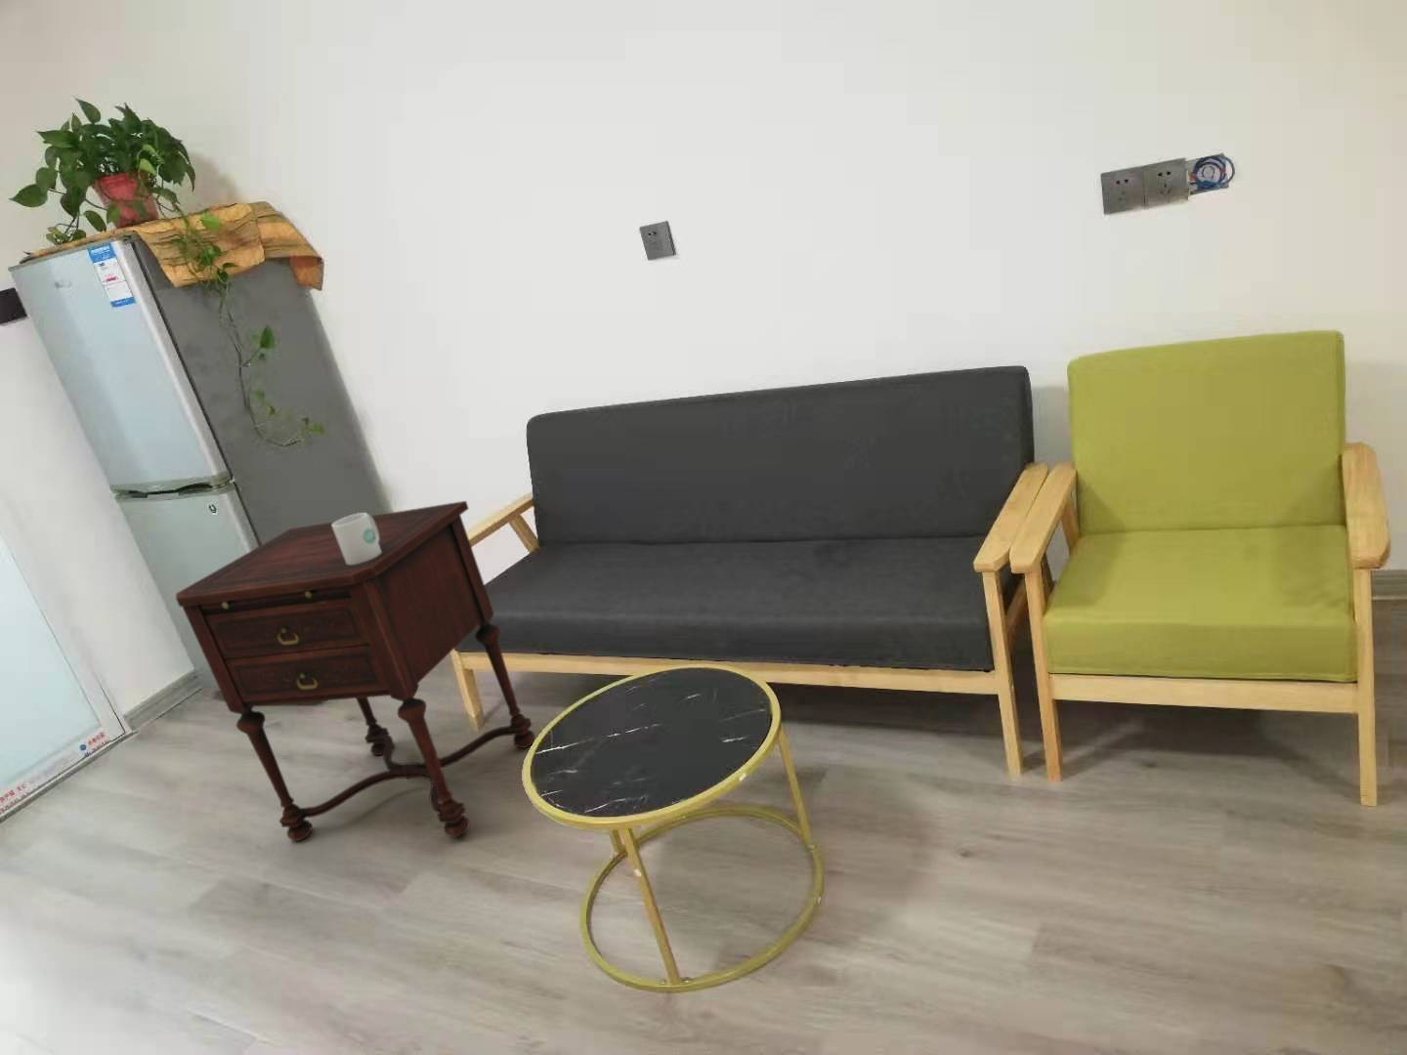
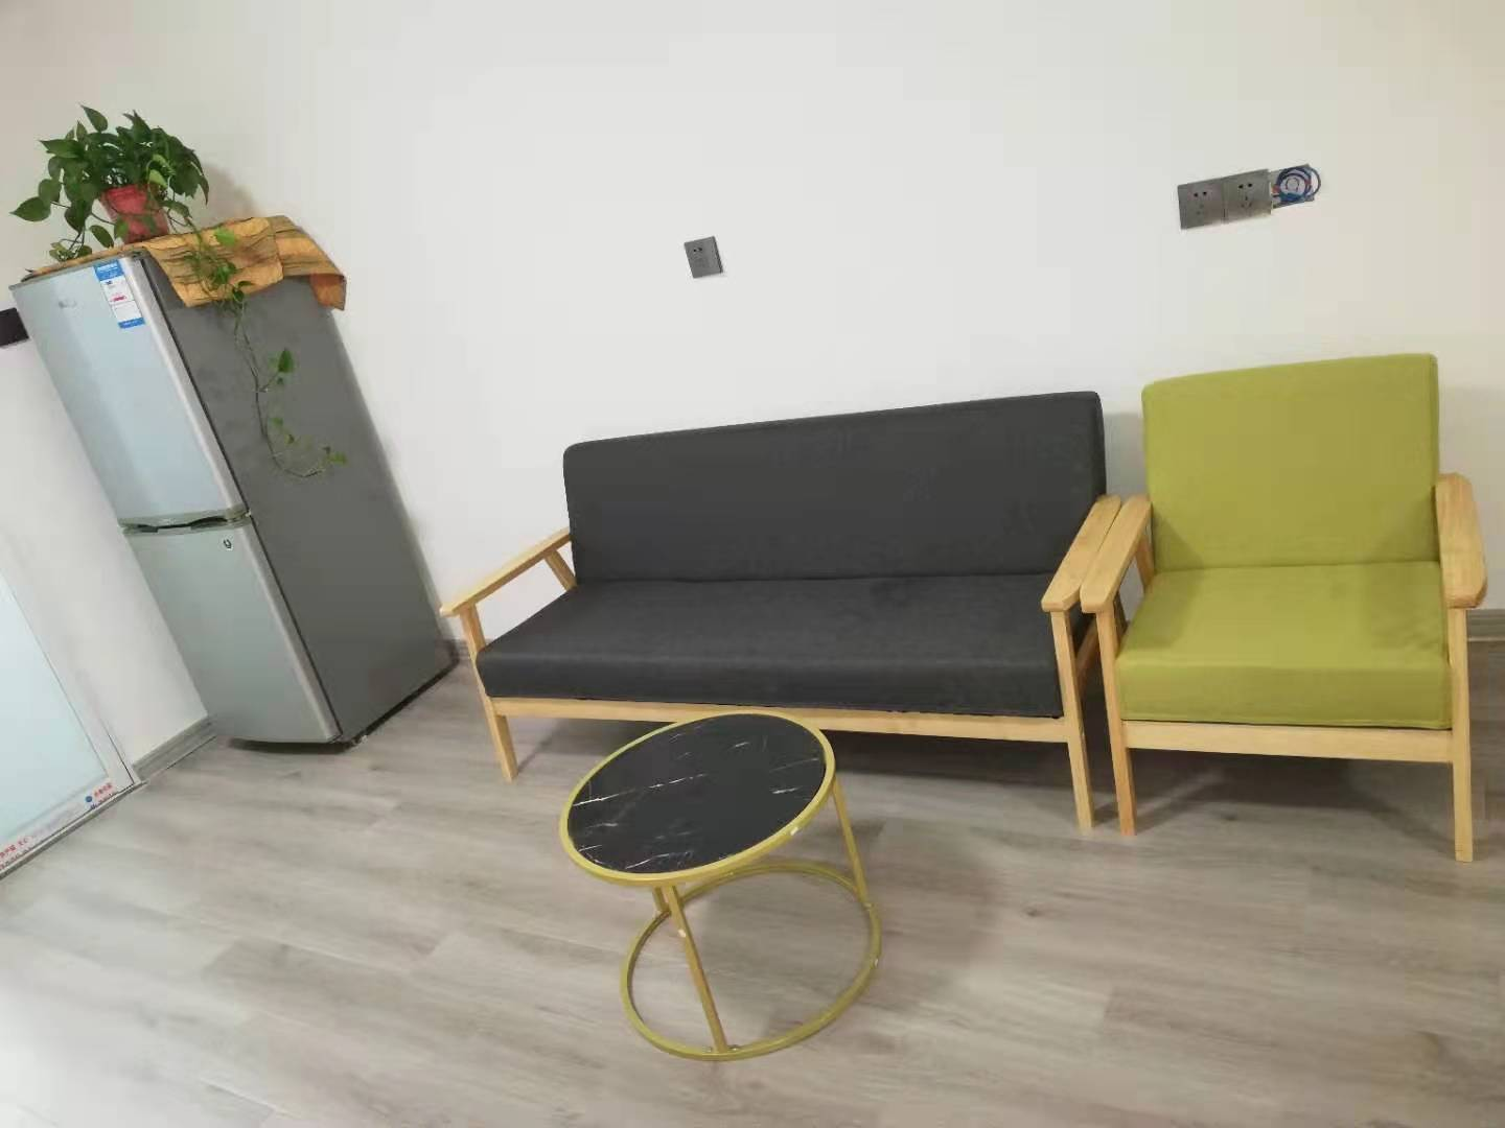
- mug (360, 534)
- side table (371, 674)
